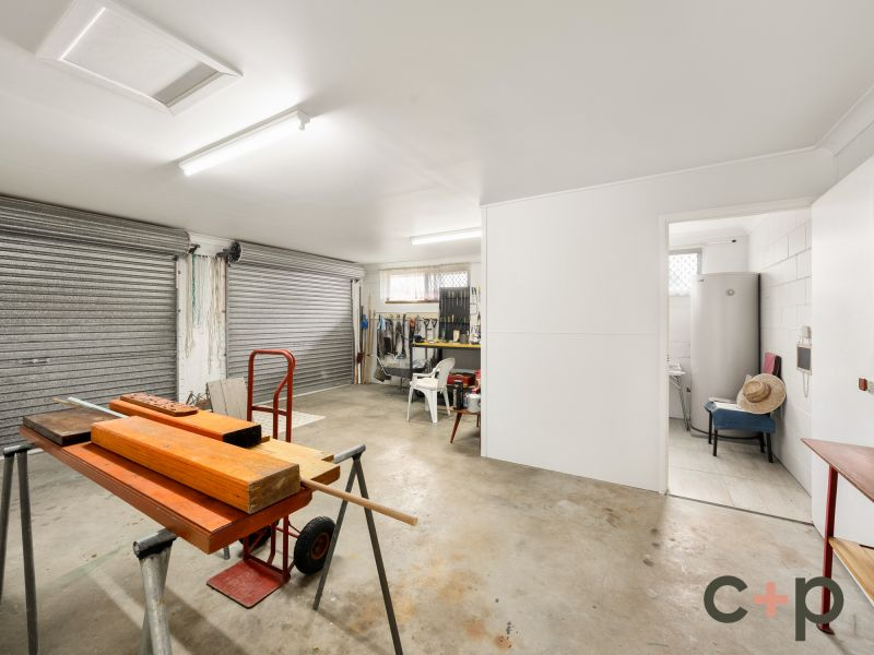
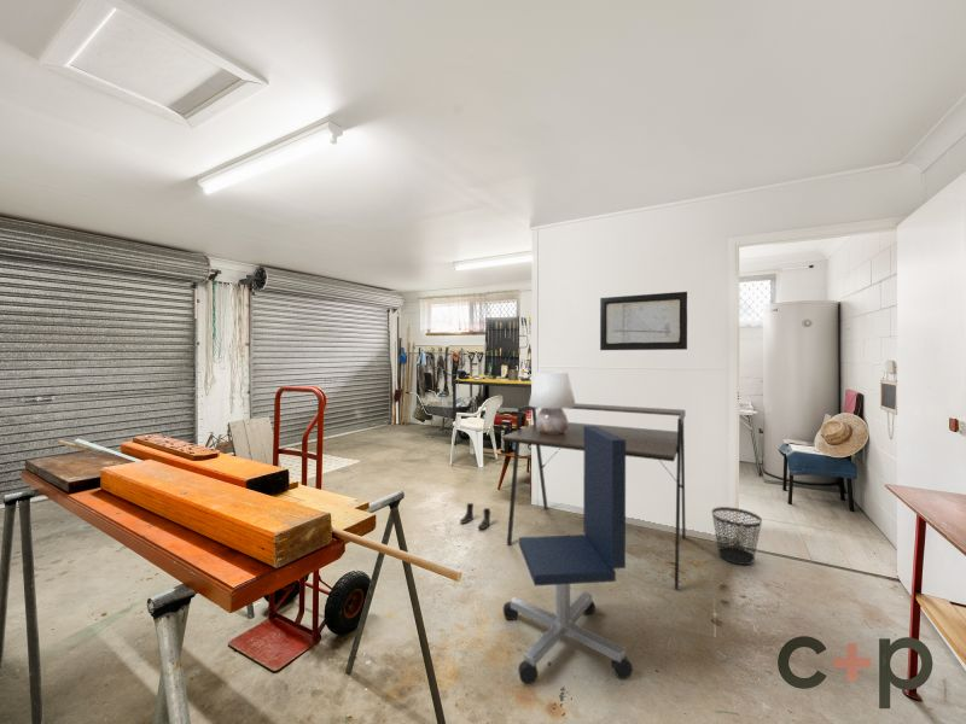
+ wastebasket (735, 537)
+ desk (583, 450)
+ office chair (564, 538)
+ boots (472, 515)
+ wall art (641, 322)
+ table lamp (552, 402)
